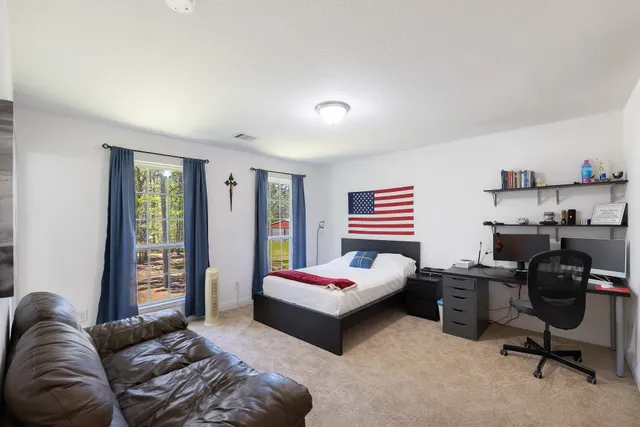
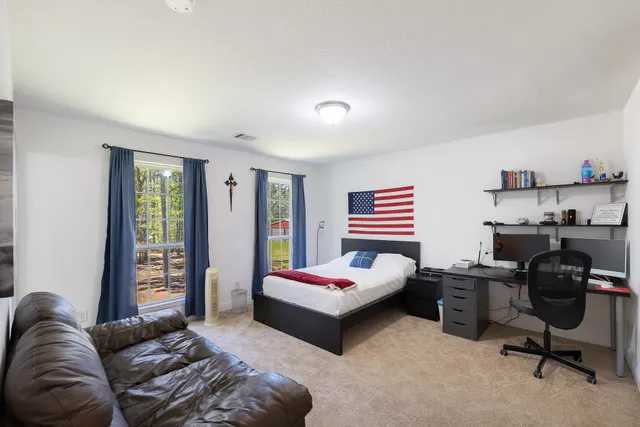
+ wastebasket (239, 300)
